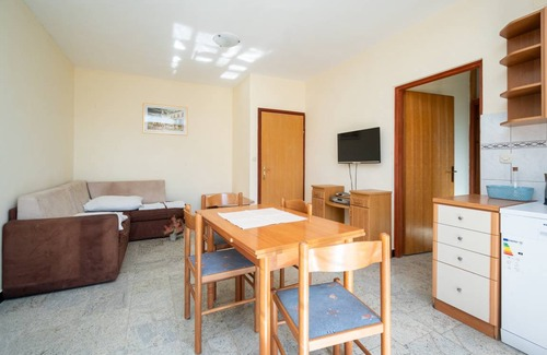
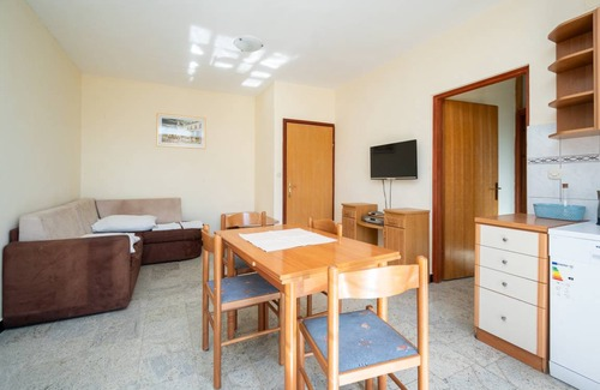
- potted plant (174, 225)
